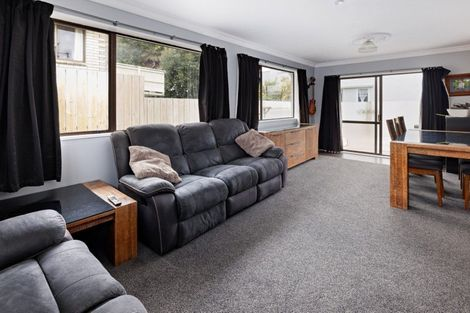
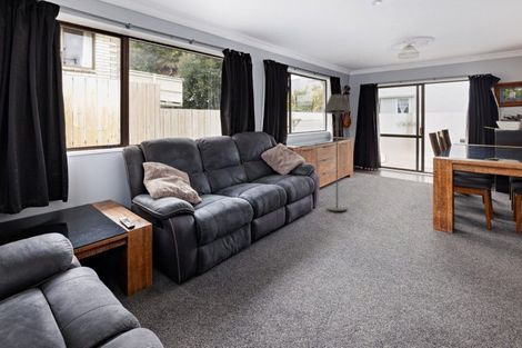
+ floor lamp (337, 152)
